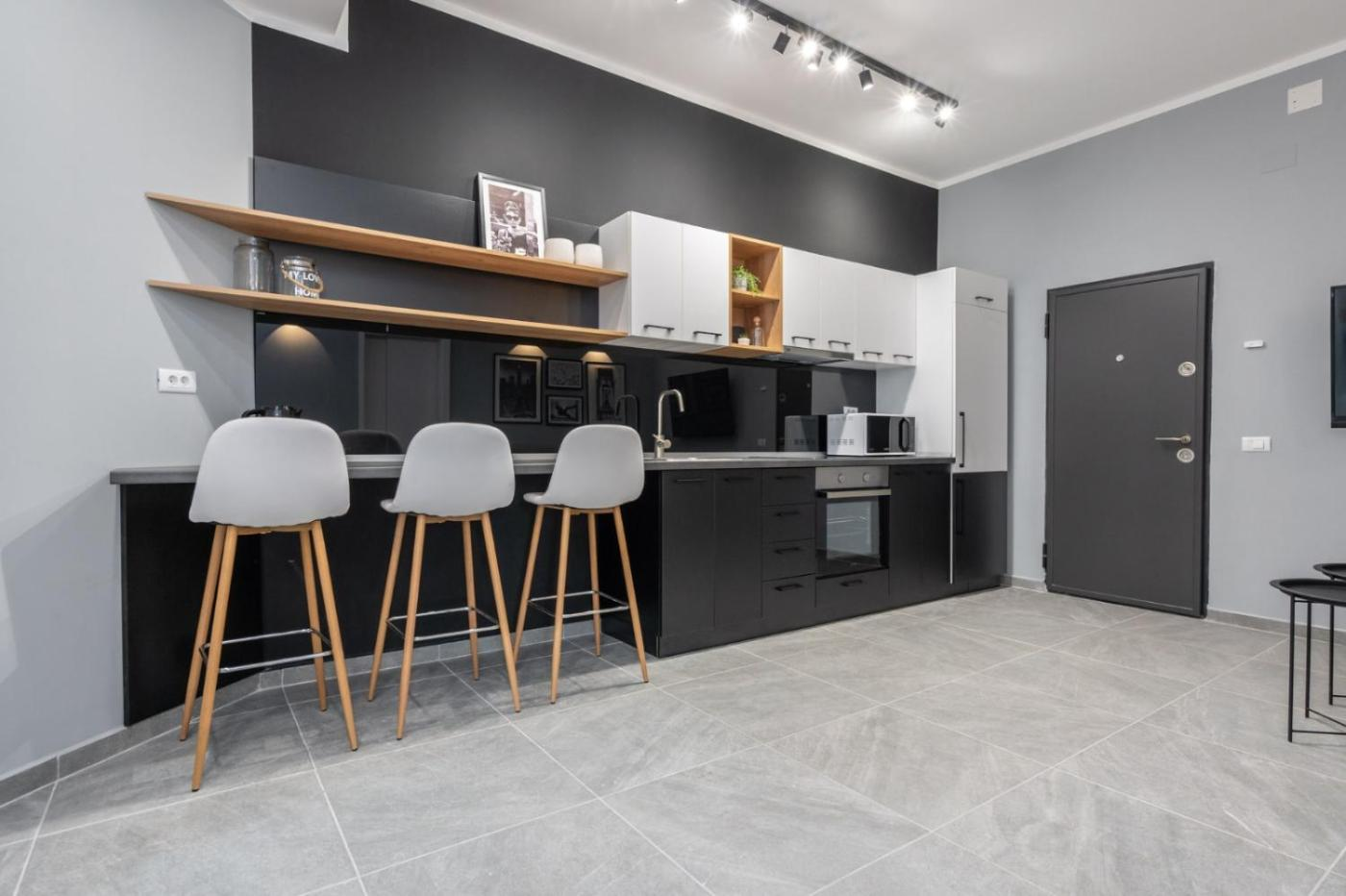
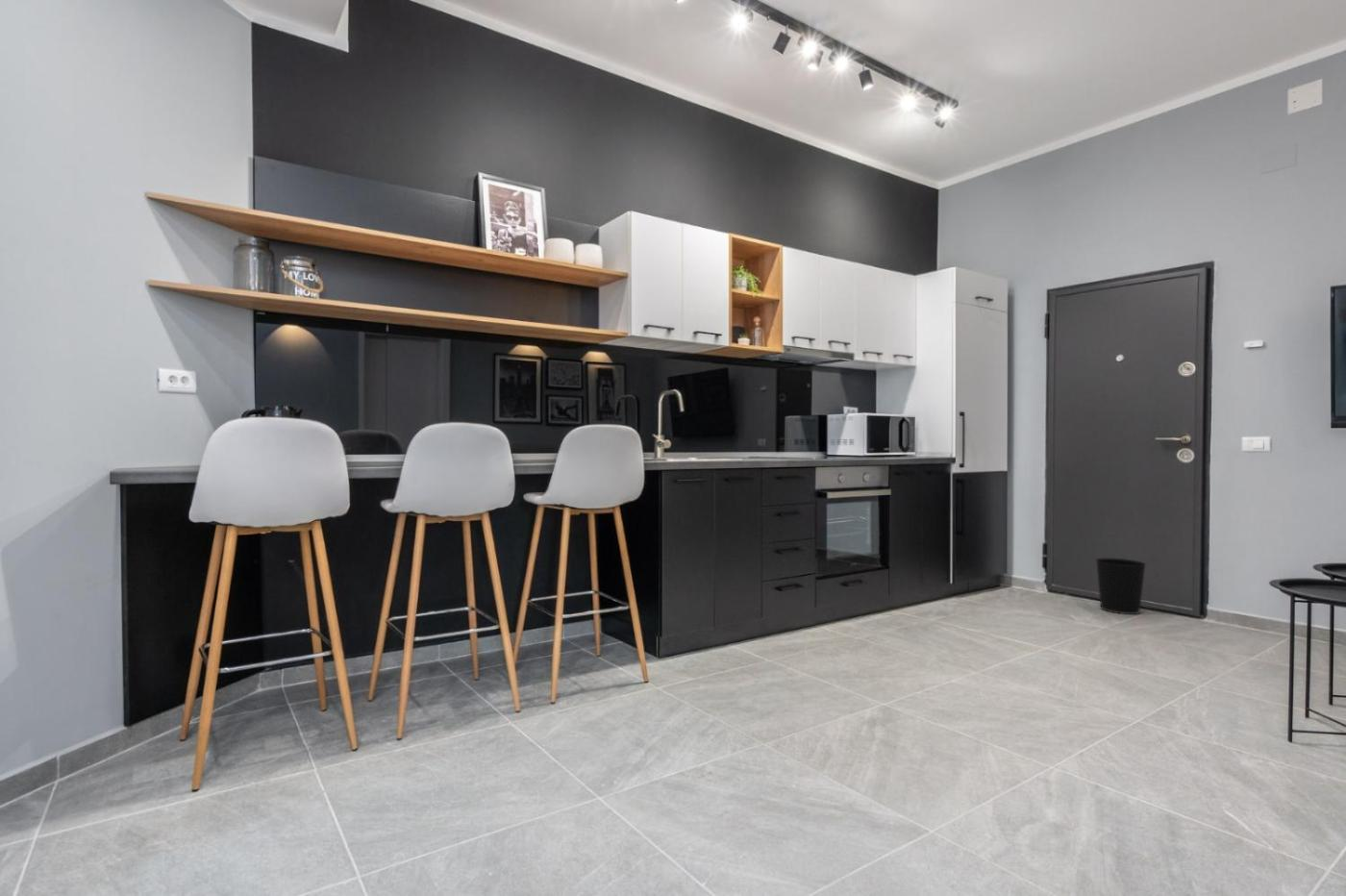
+ wastebasket (1120, 585)
